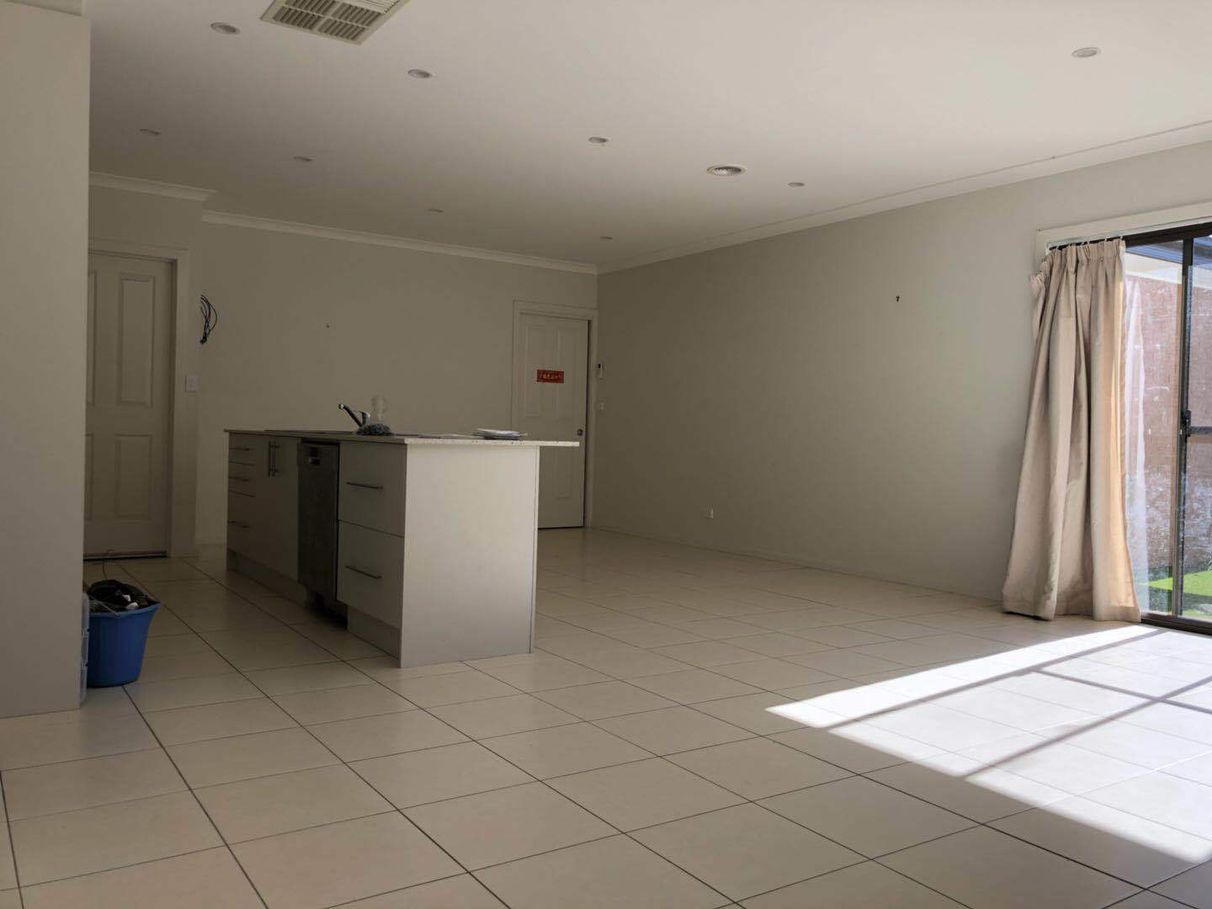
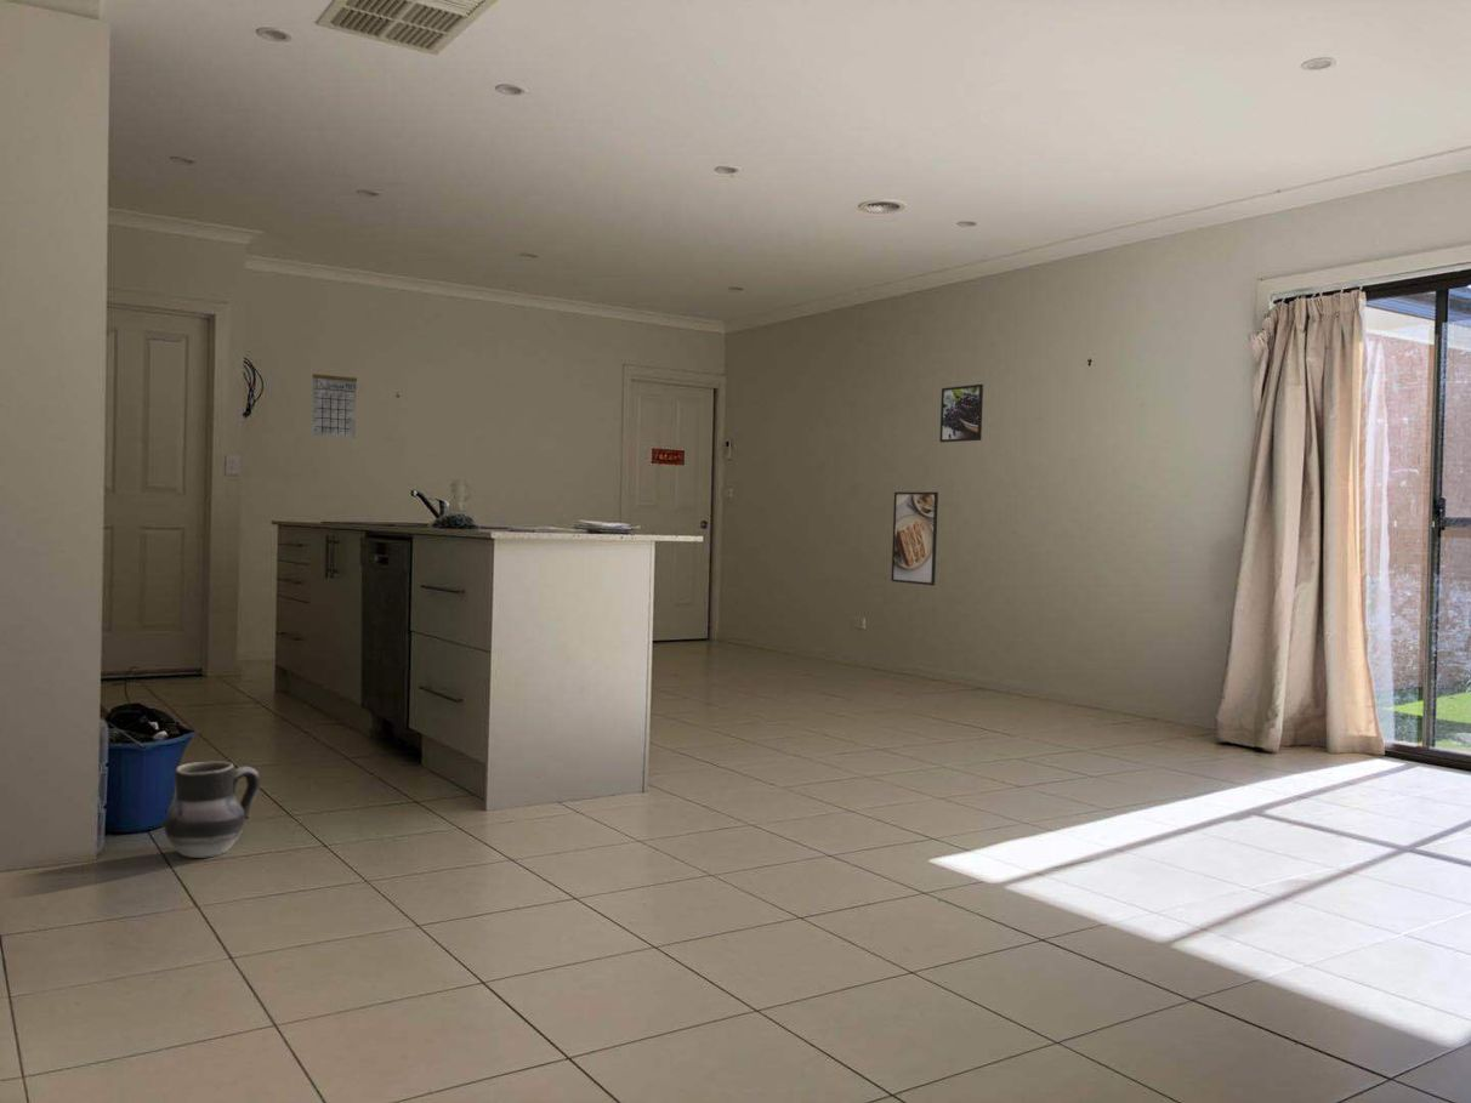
+ calendar (334, 398)
+ ceramic jug (214, 808)
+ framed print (960, 414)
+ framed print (914, 538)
